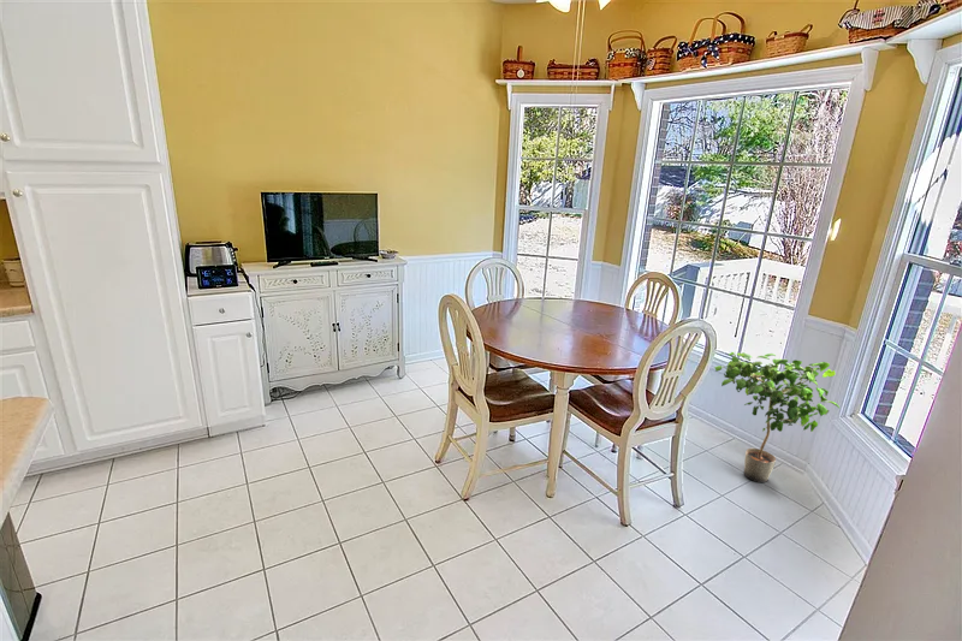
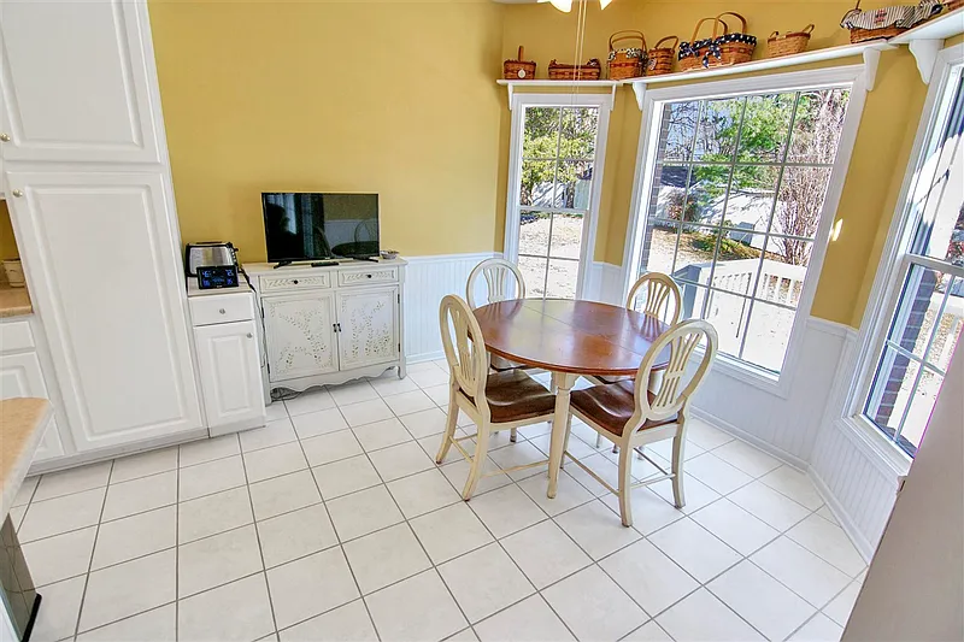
- potted plant (765, 415)
